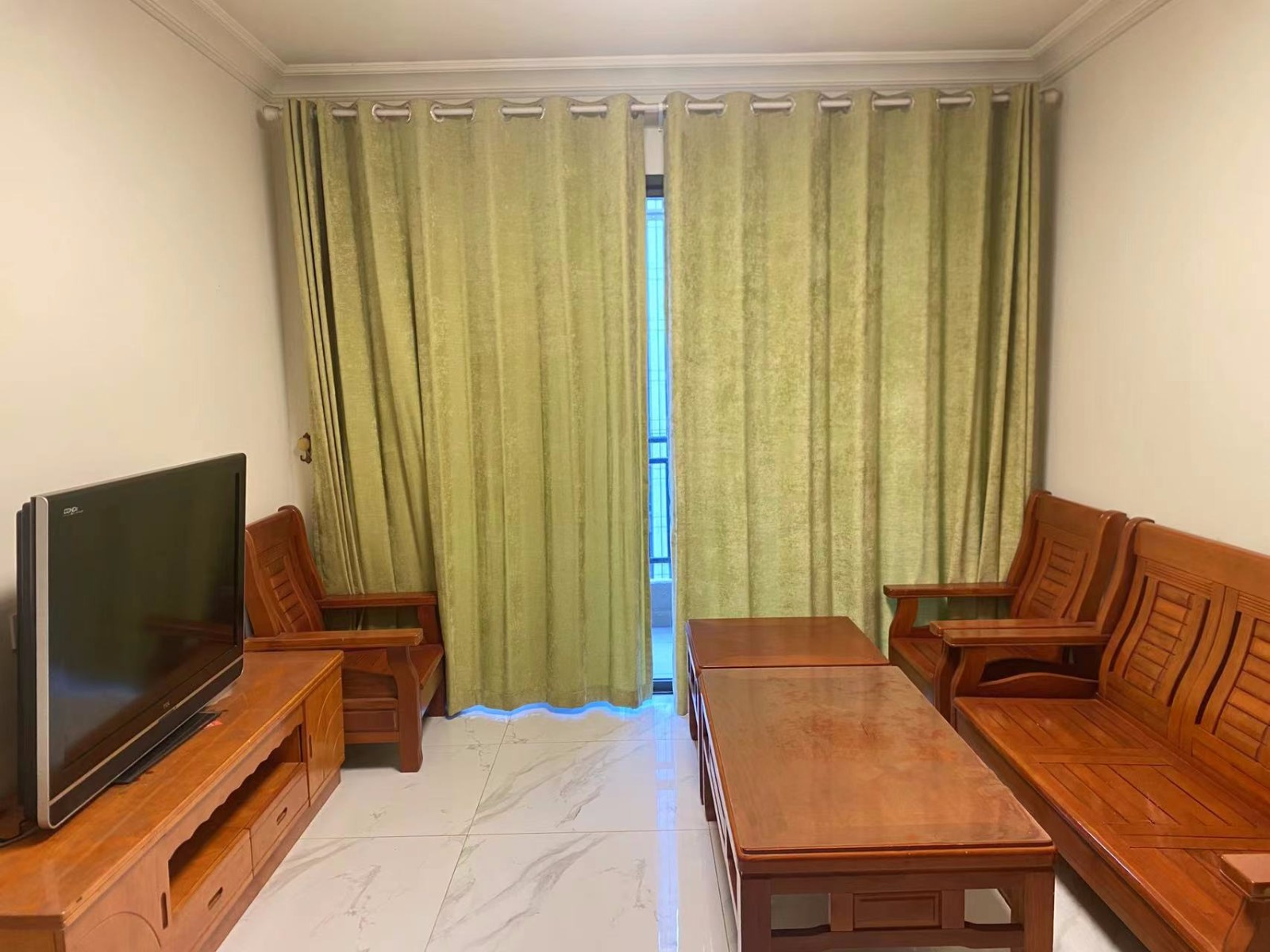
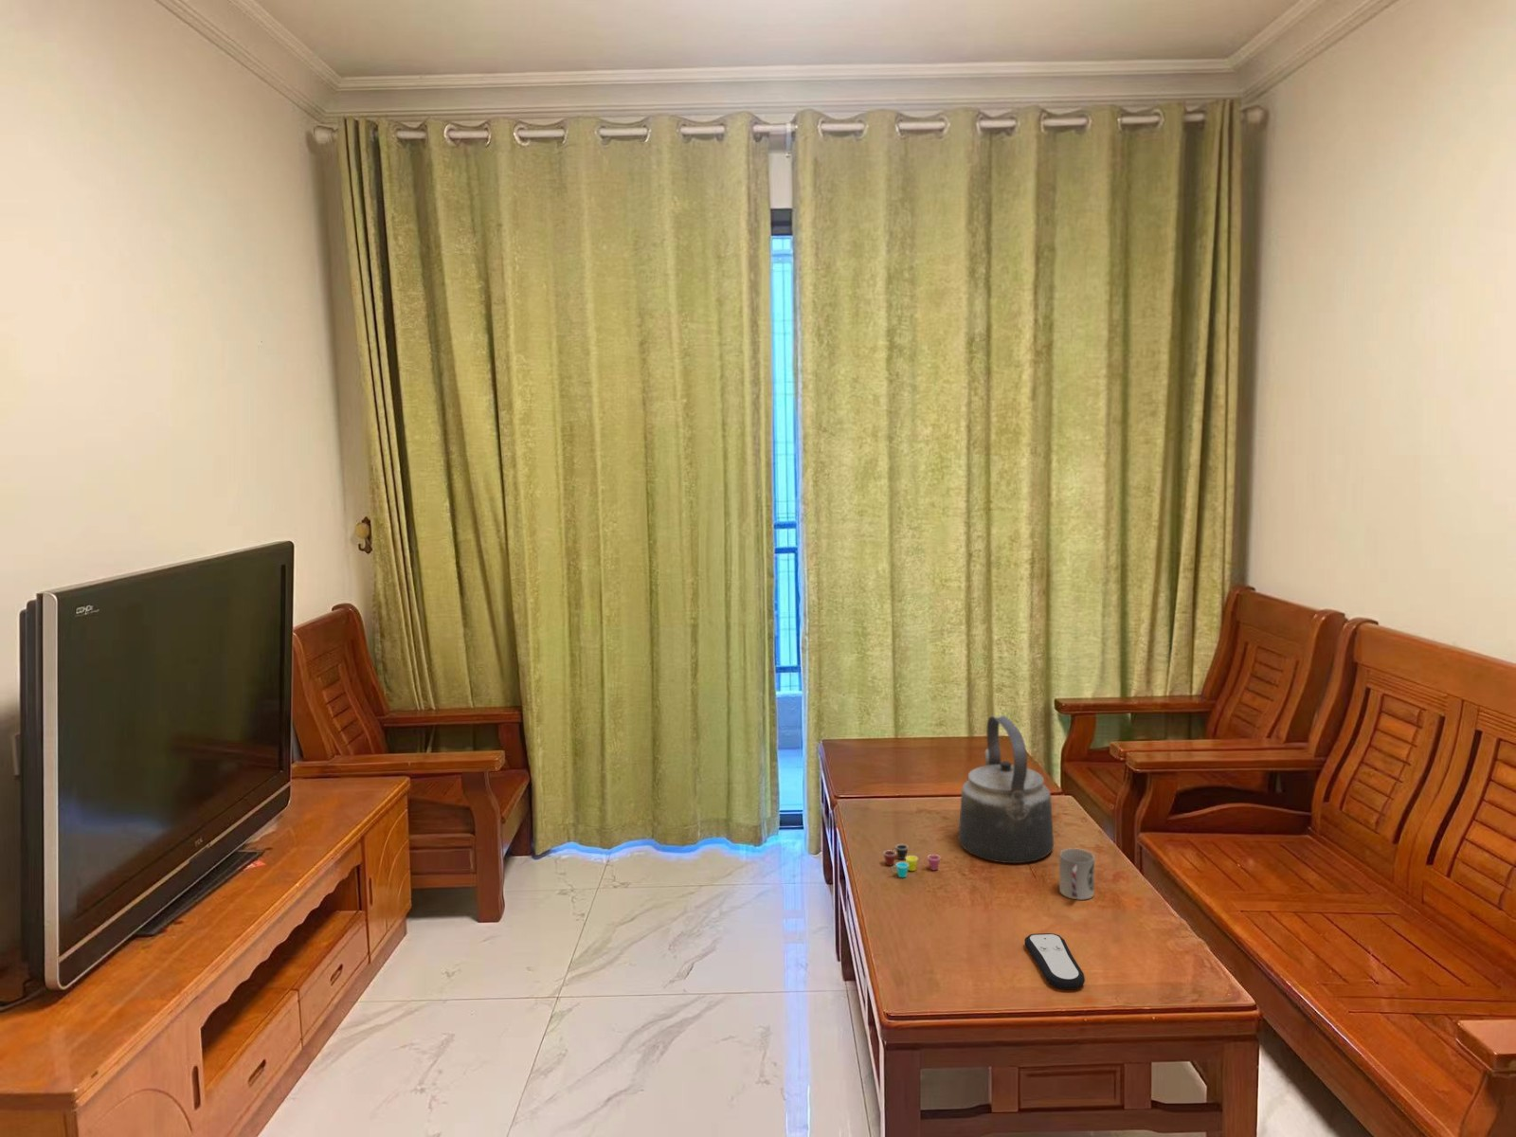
+ kettle (1003, 781)
+ remote control (1054, 960)
+ cup (910, 860)
+ cup (1076, 877)
